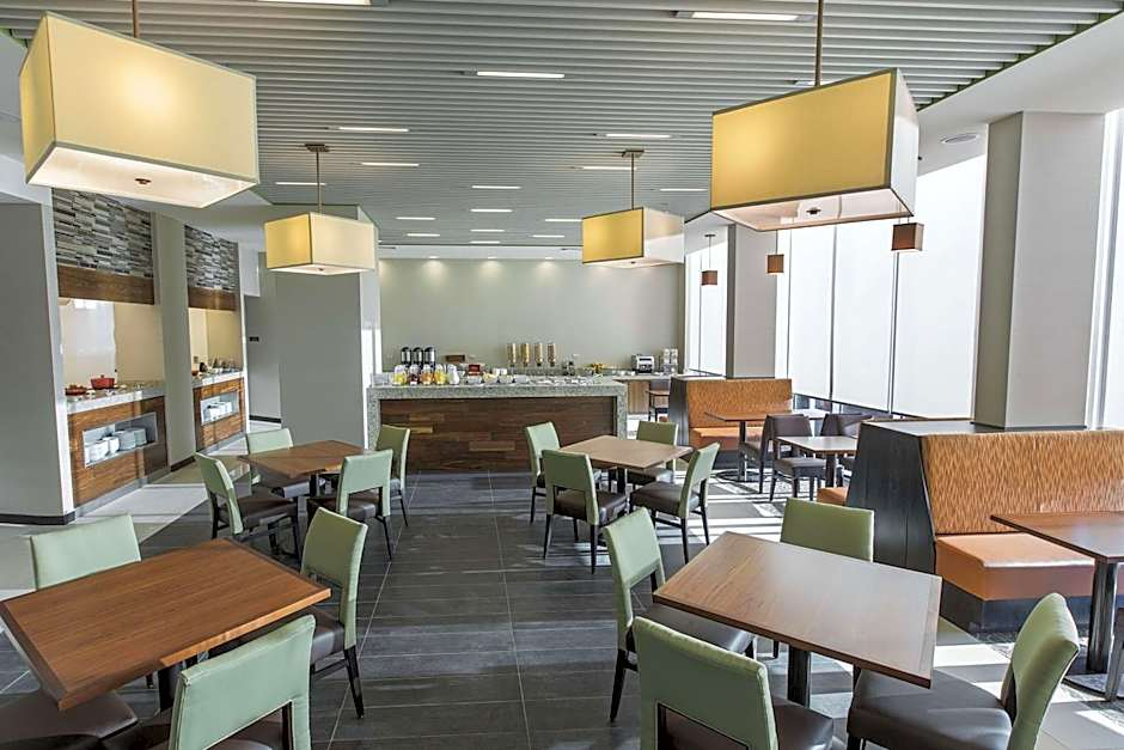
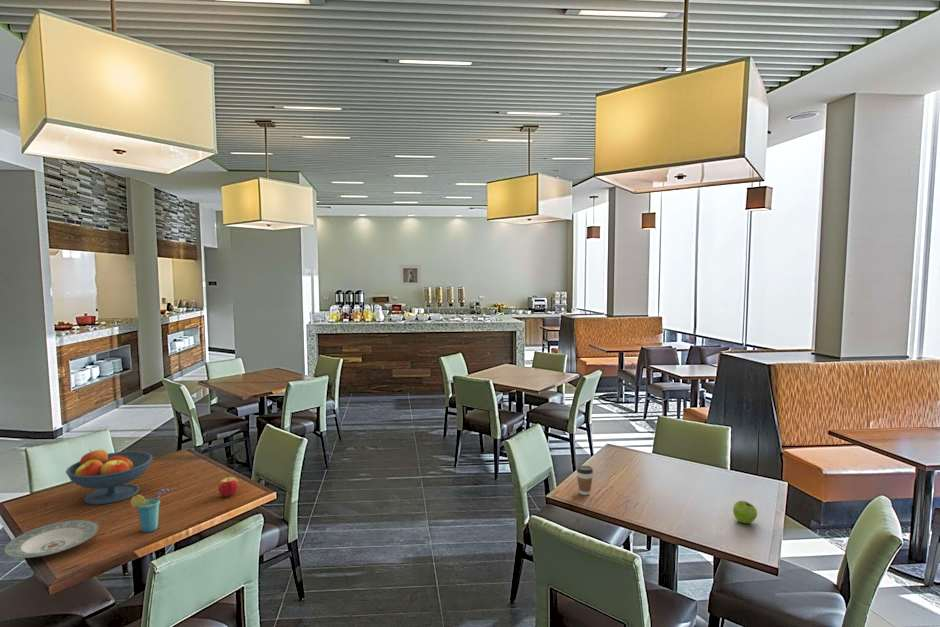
+ apple (228, 484)
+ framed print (410, 275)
+ fruit bowl (111, 473)
+ cup (151, 509)
+ plate (53, 542)
+ coffee cup (584, 480)
+ fruit (744, 511)
